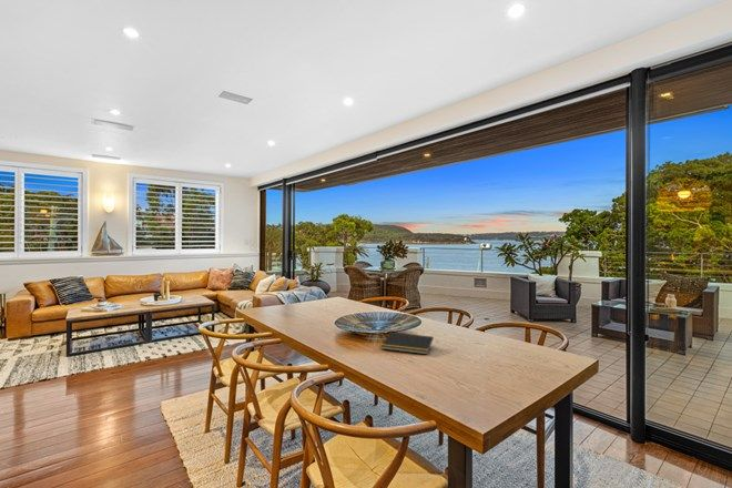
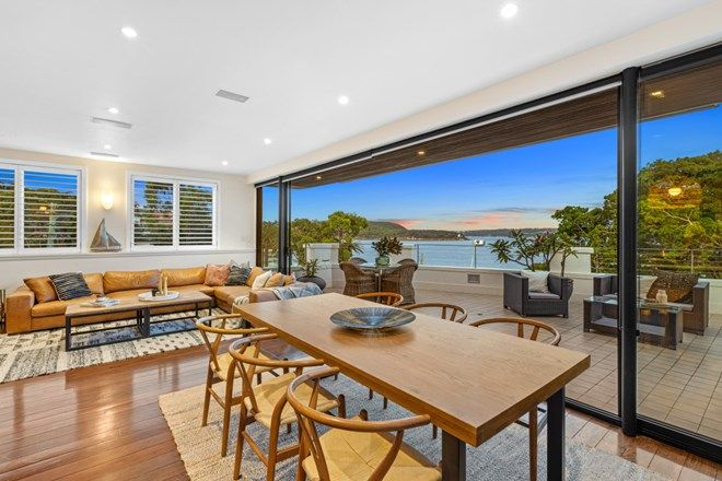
- notepad (407, 342)
